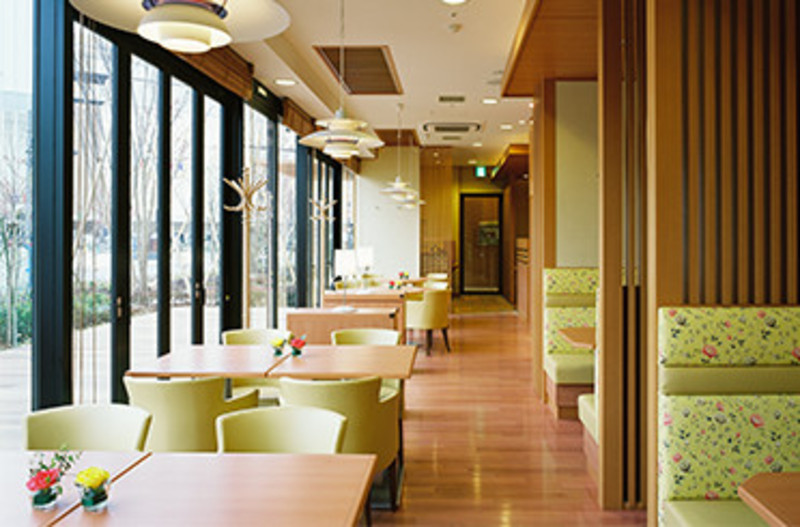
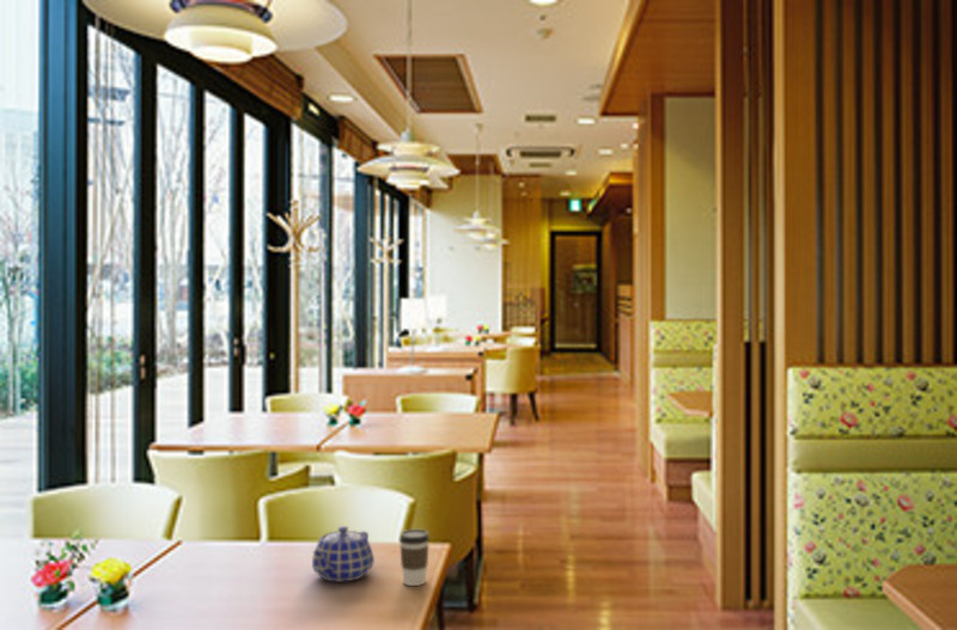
+ teapot (341, 551)
+ coffee cup (414, 557)
